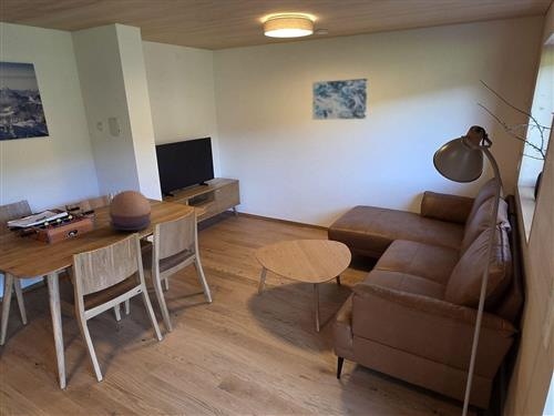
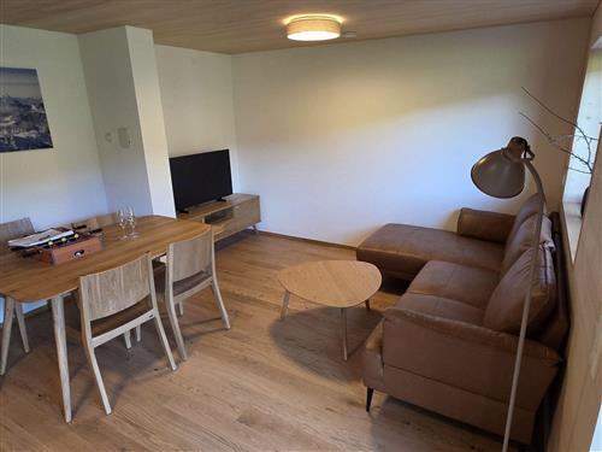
- decorative bowl (129, 210)
- wall art (338, 100)
